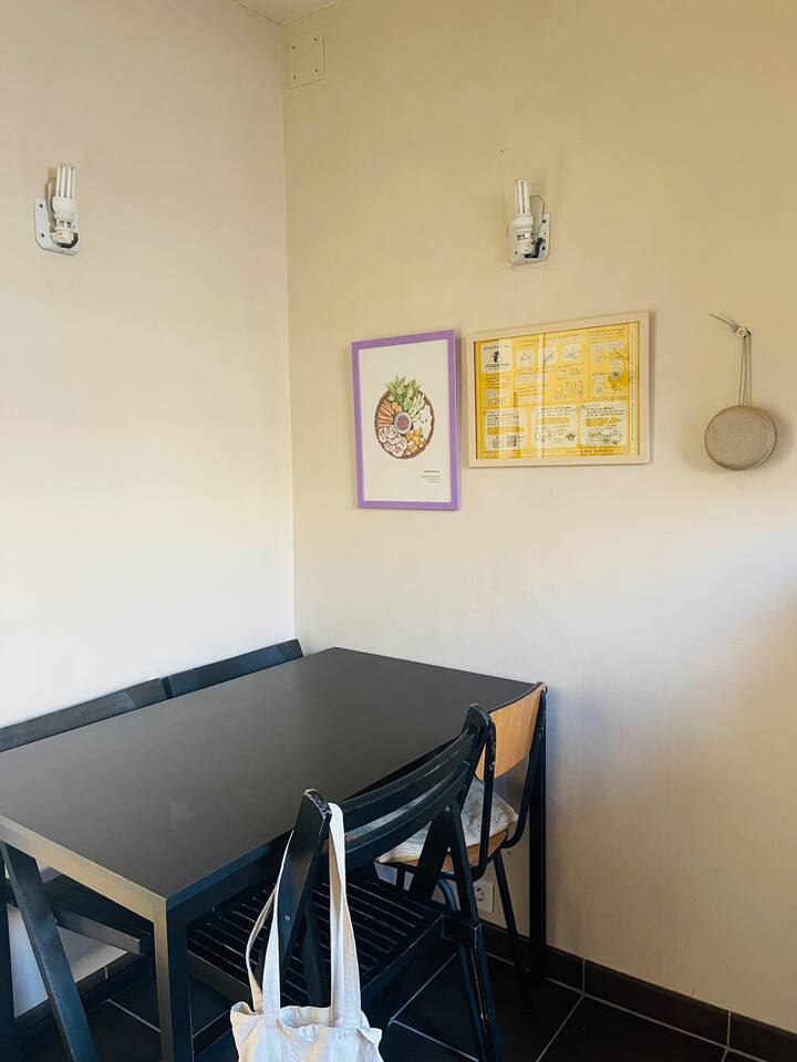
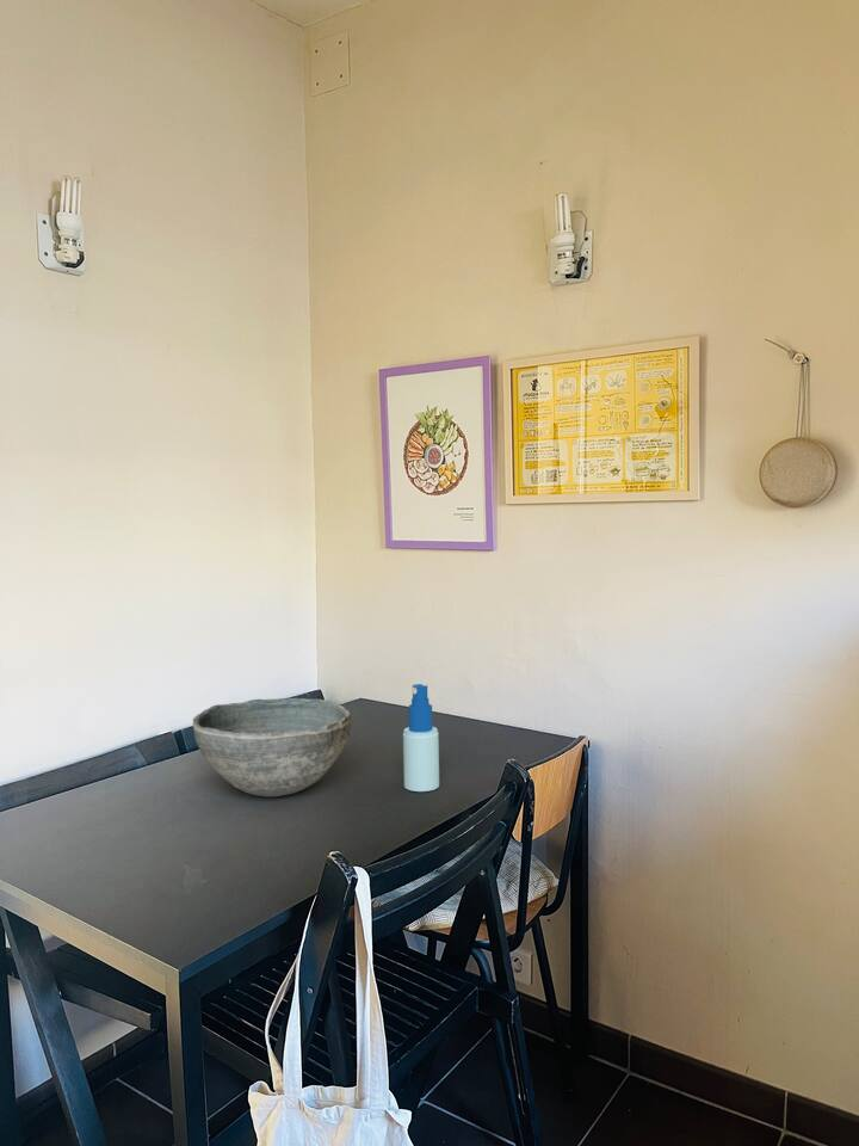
+ bowl (273, 750)
+ spray bottle (420, 735)
